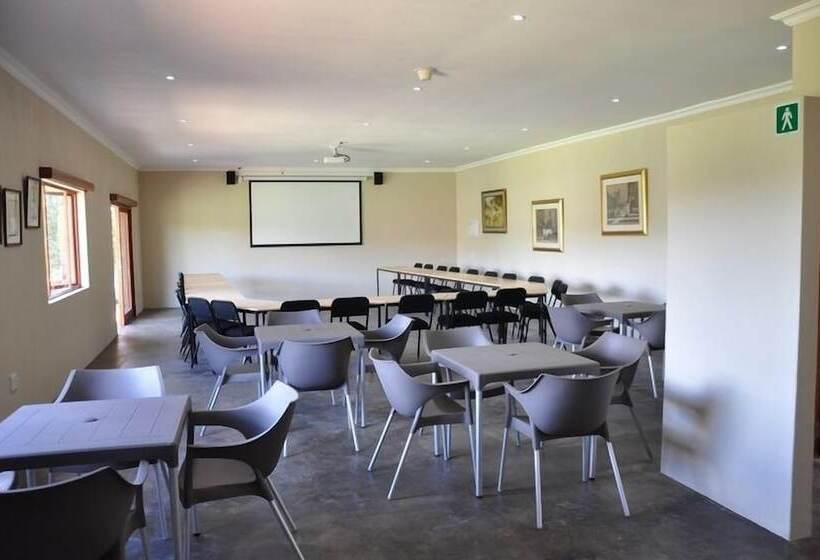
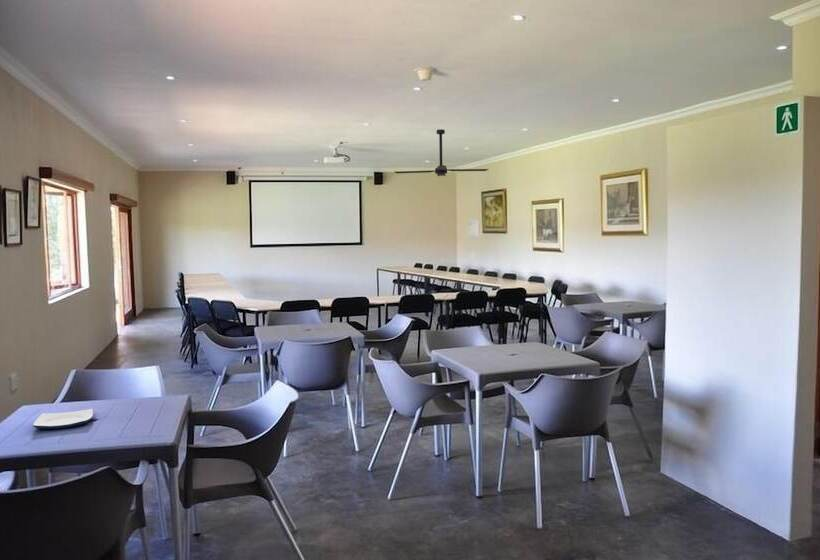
+ ceiling fan (440, 152)
+ plate (64, 419)
